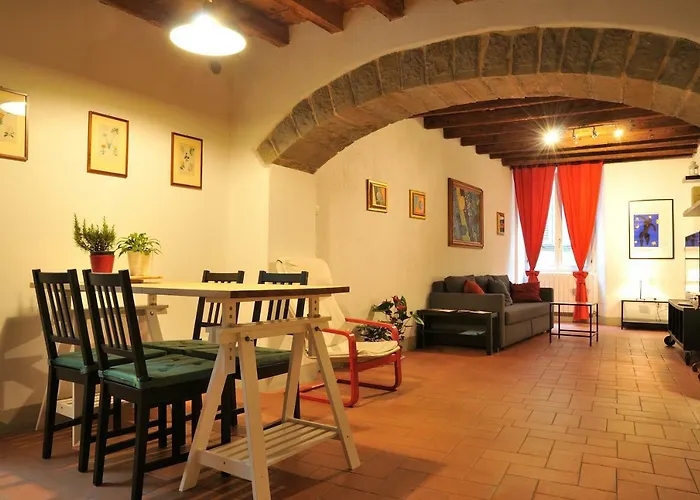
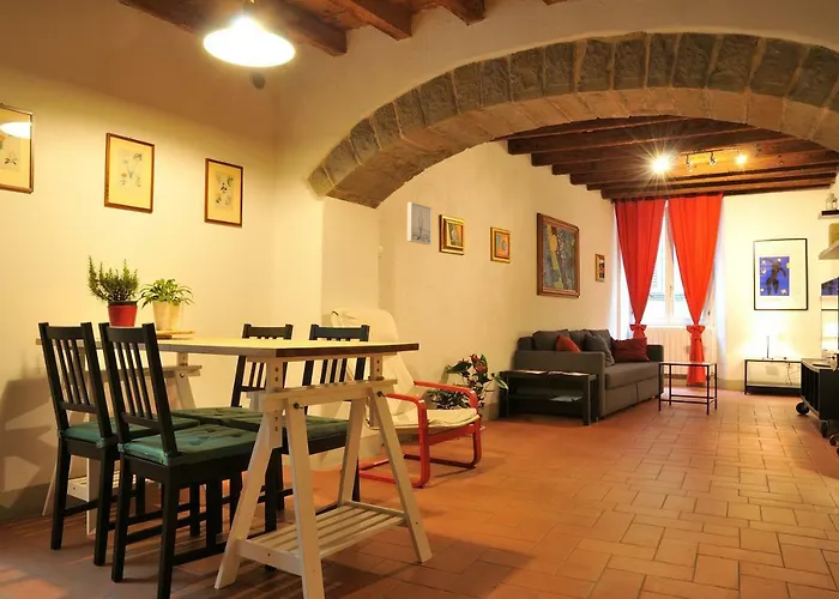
+ wall art (420, 223)
